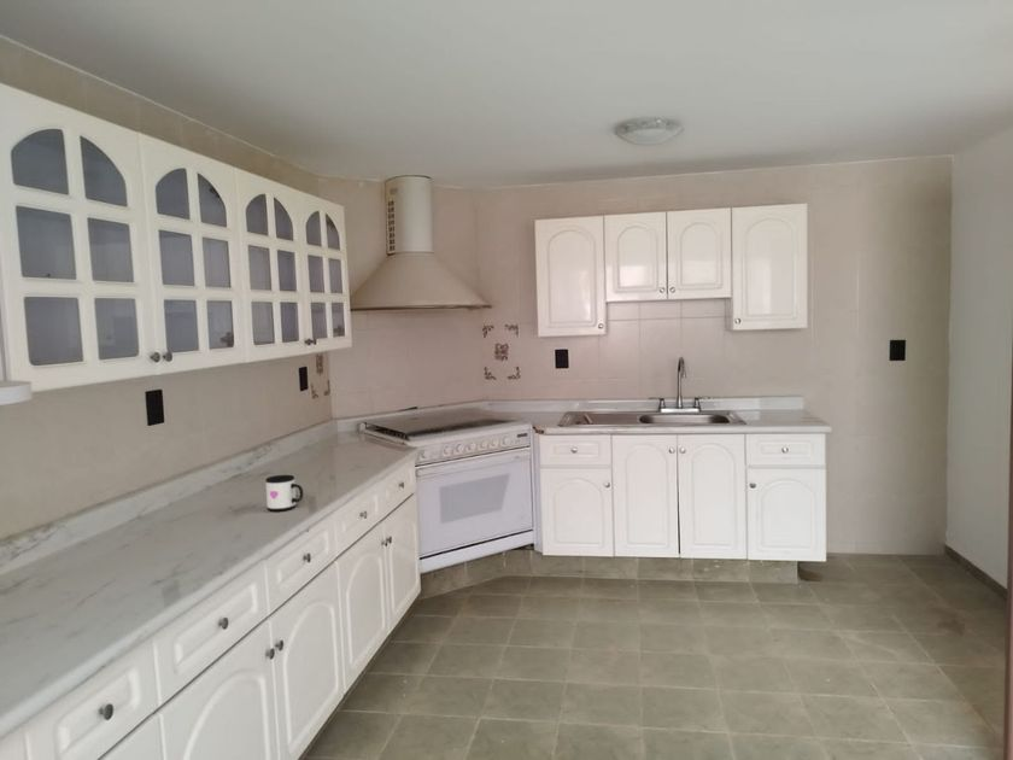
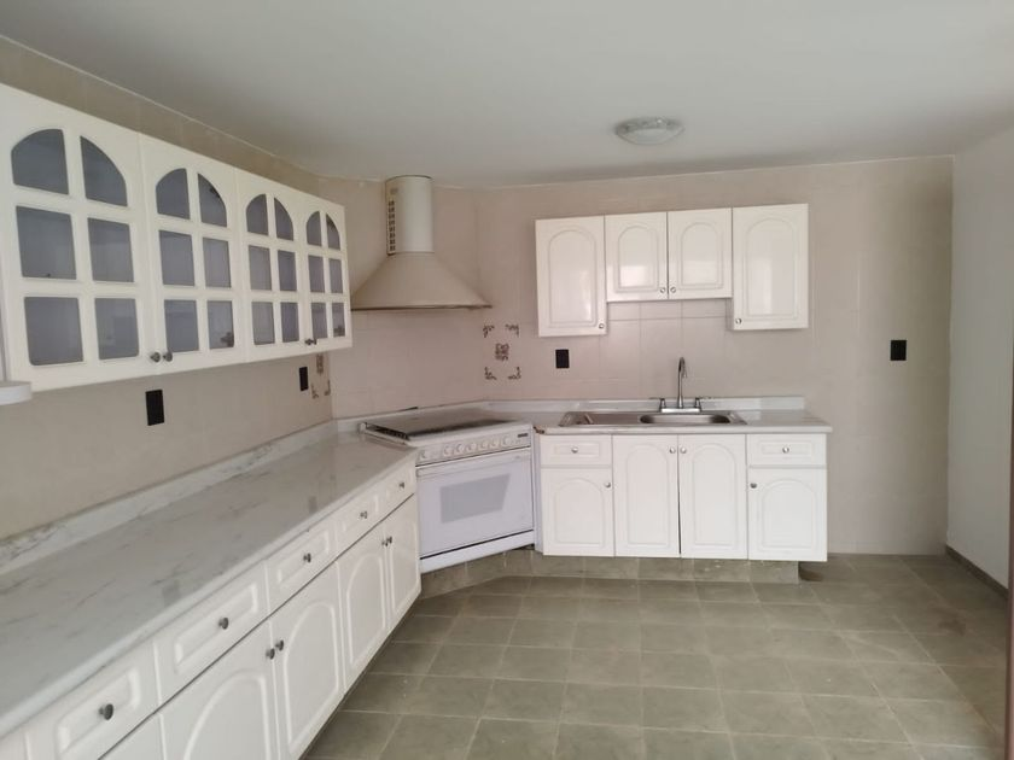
- mug (285, 492)
